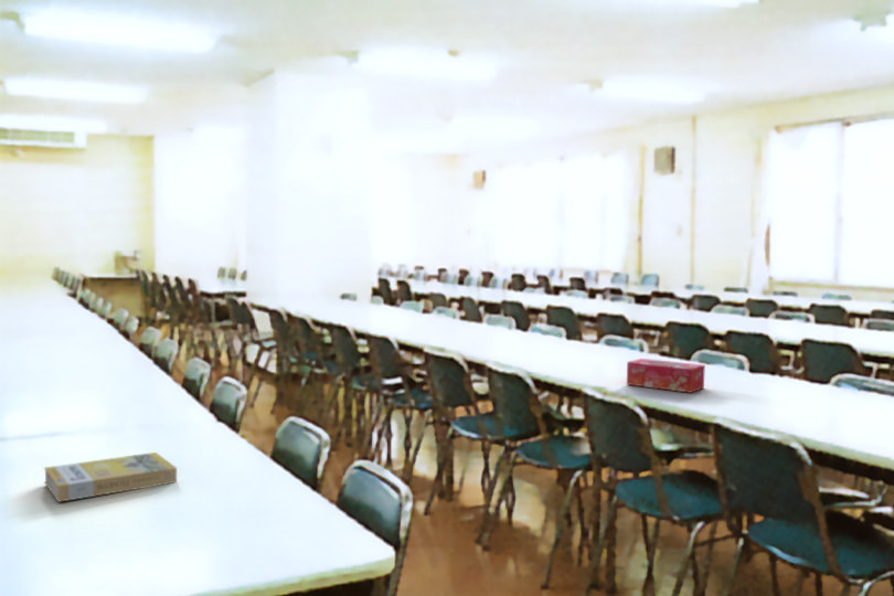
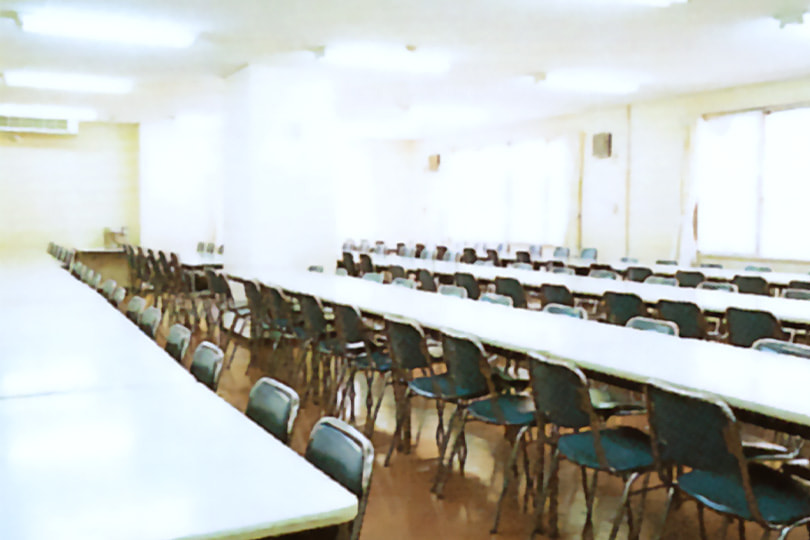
- book (110, 475)
- tissue box (664, 374)
